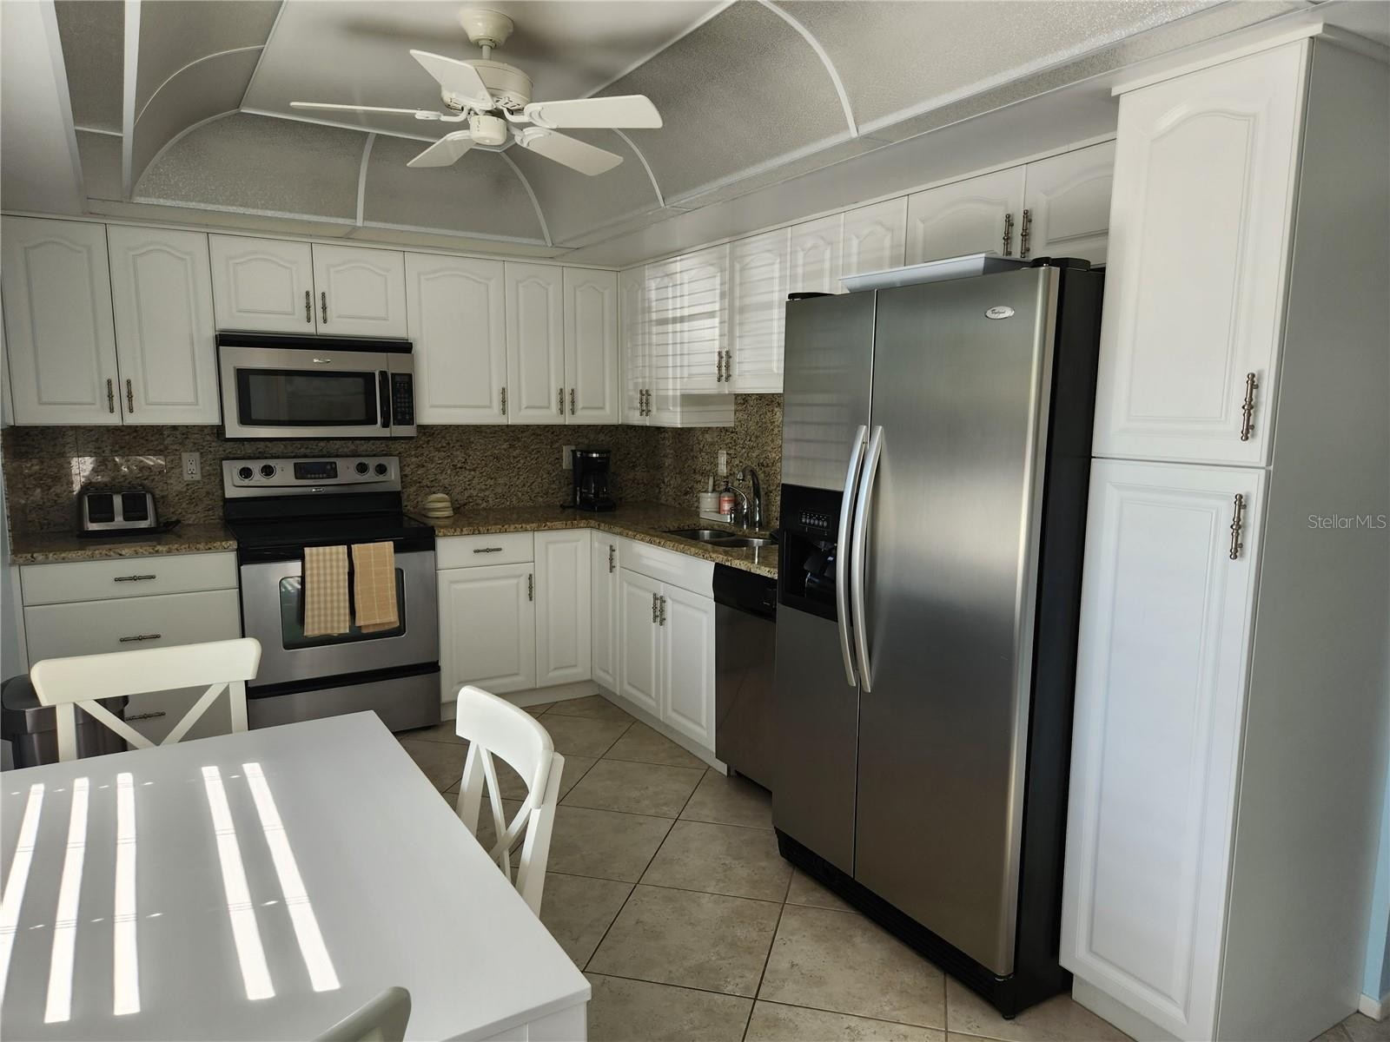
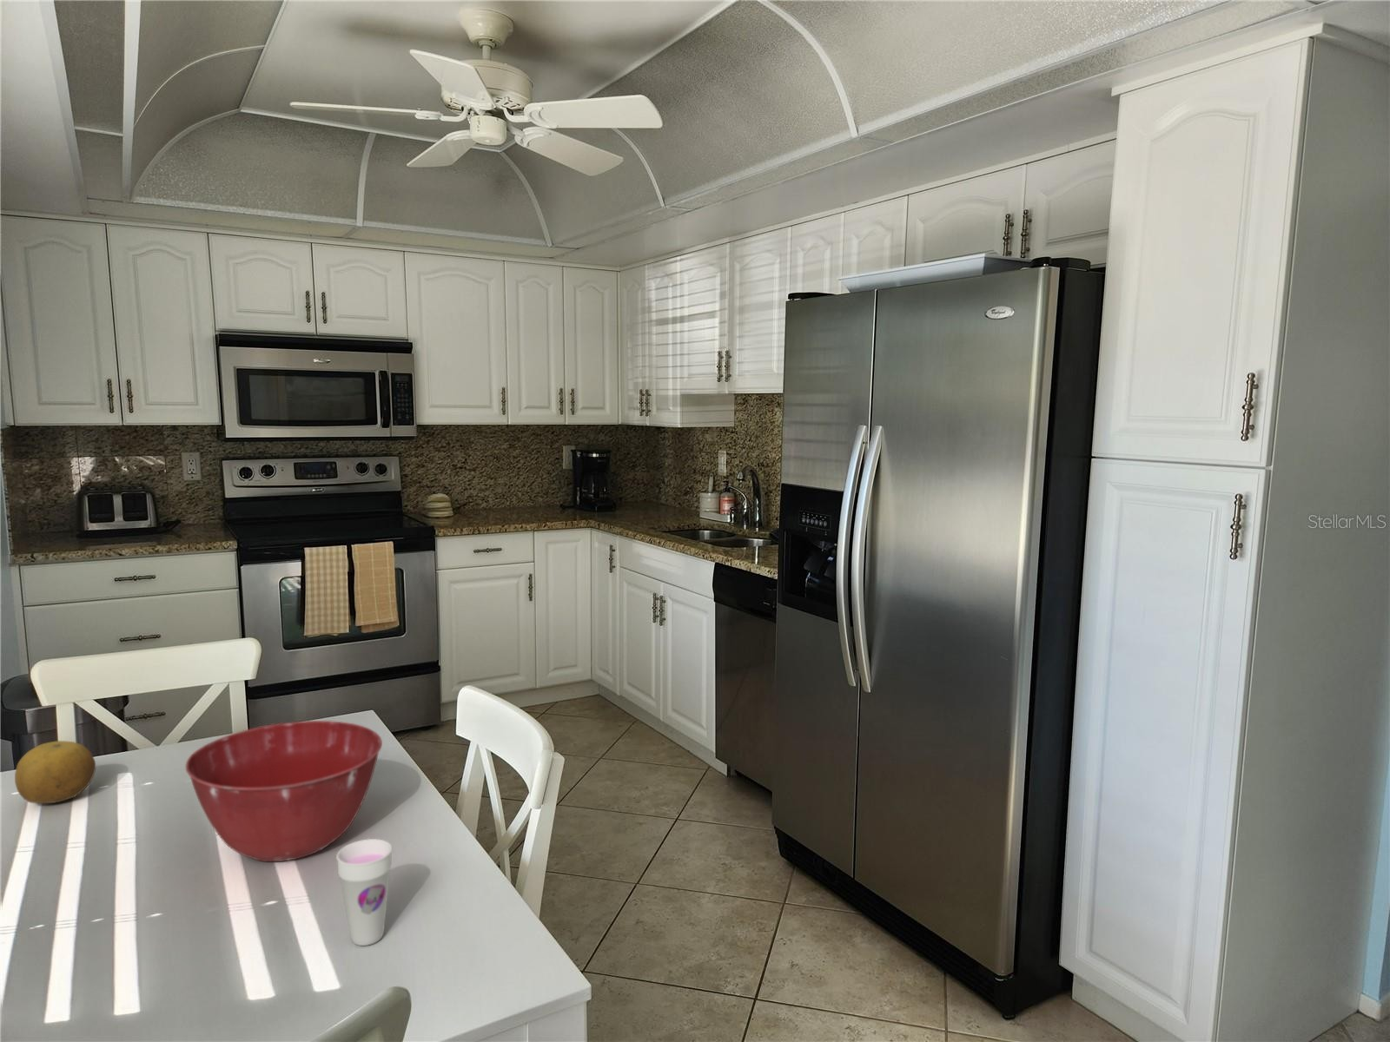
+ fruit (55, 772)
+ mixing bowl (289, 796)
+ cup (366, 894)
